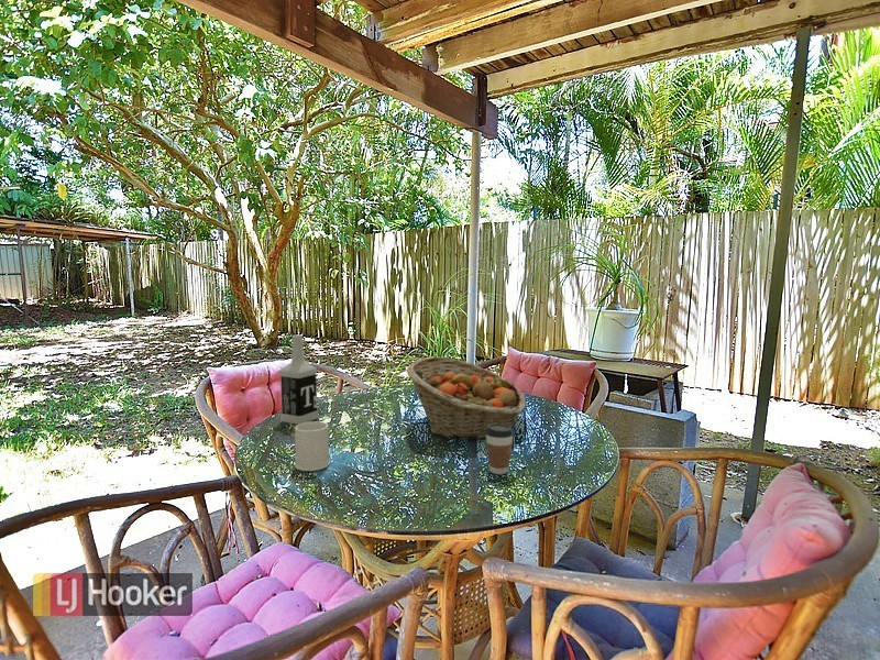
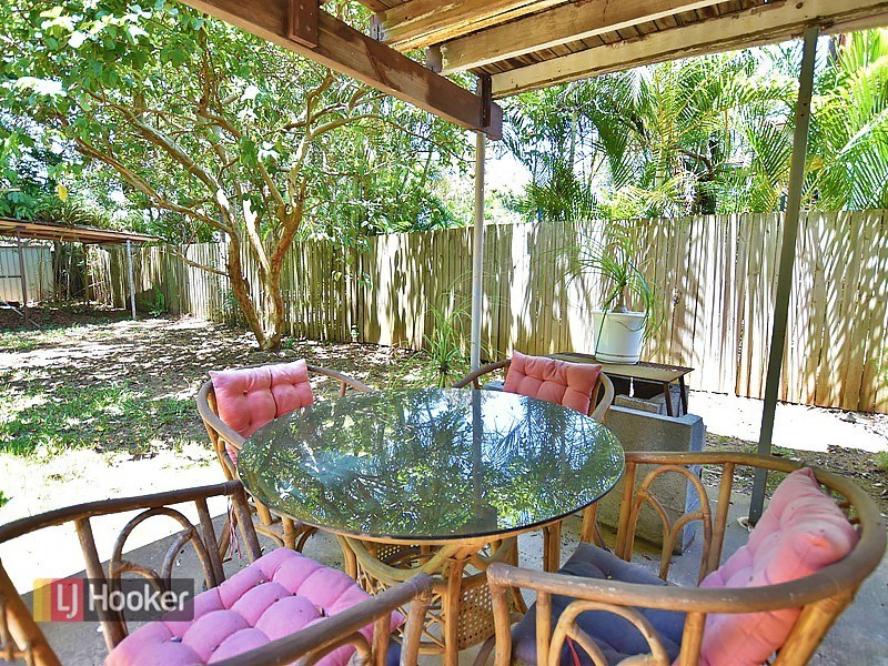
- coffee cup (498, 449)
- mug (314, 443)
- vodka (298, 377)
- fruit basket (466, 394)
